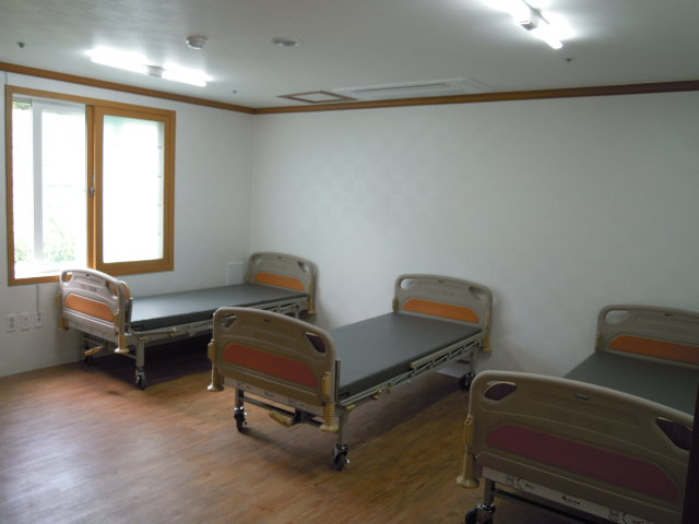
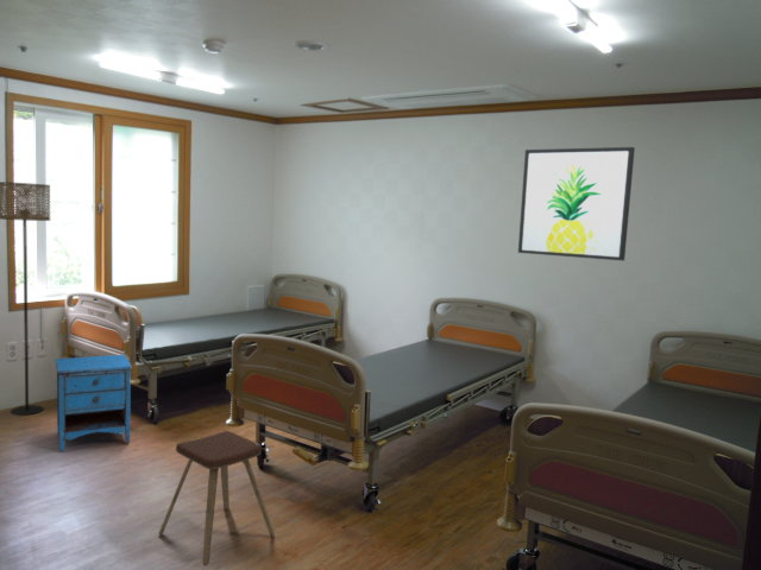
+ wall art (572, 203)
+ music stool (215, 489)
+ floor lamp (25, 299)
+ nightstand (93, 400)
